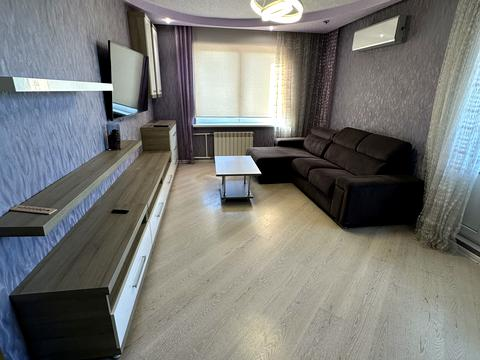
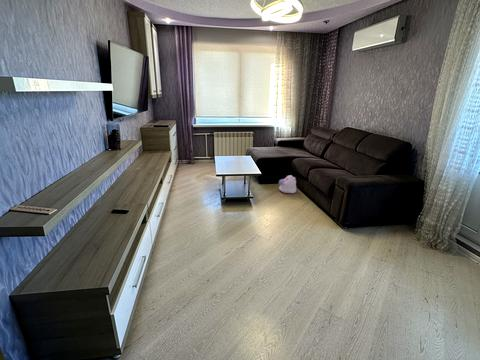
+ plush toy (287, 183)
